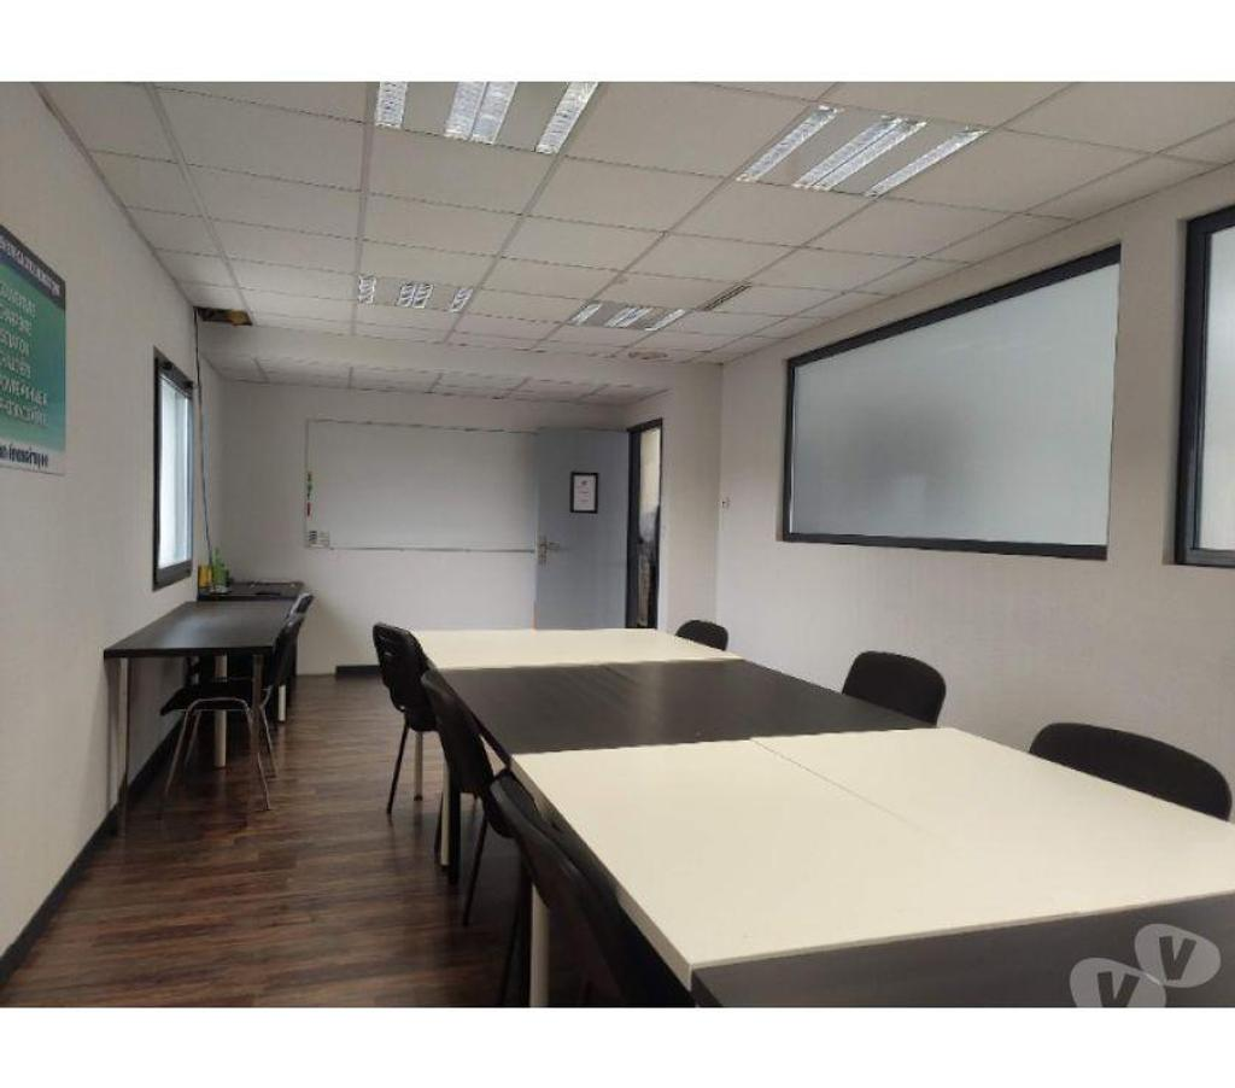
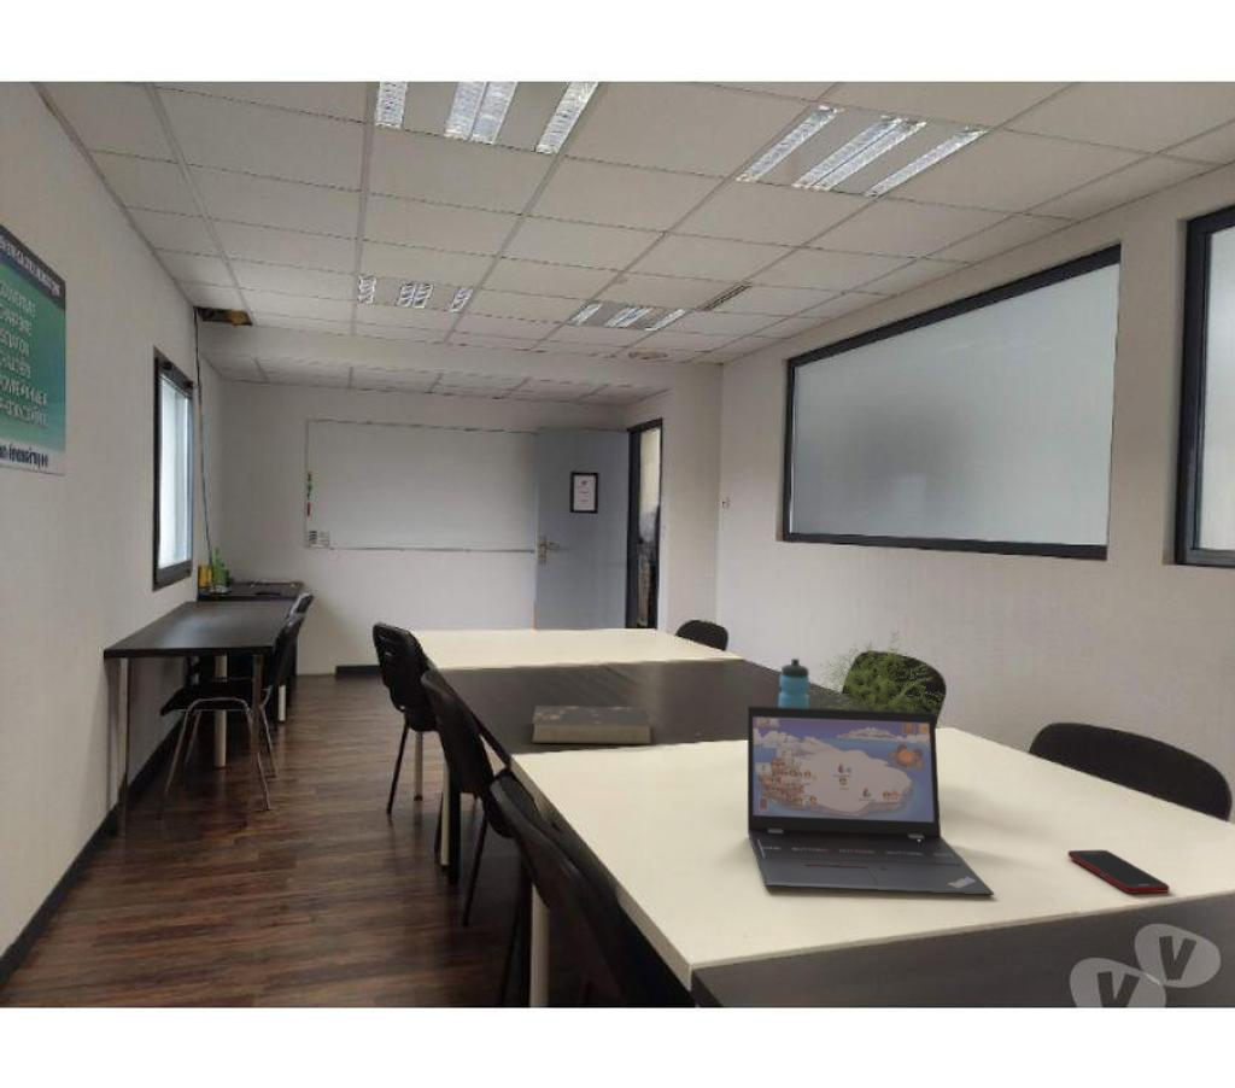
+ laptop (858, 792)
+ book (591, 723)
+ water bottle (794, 706)
+ potted plant (873, 707)
+ cell phone (1116, 870)
